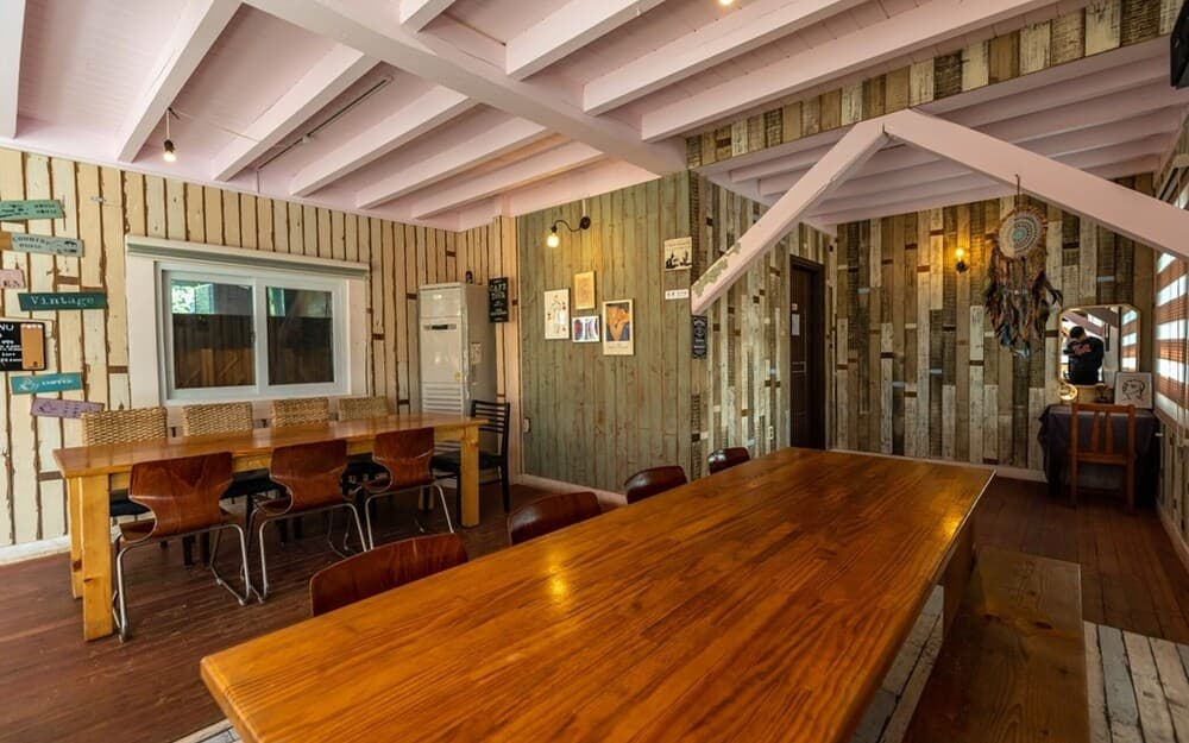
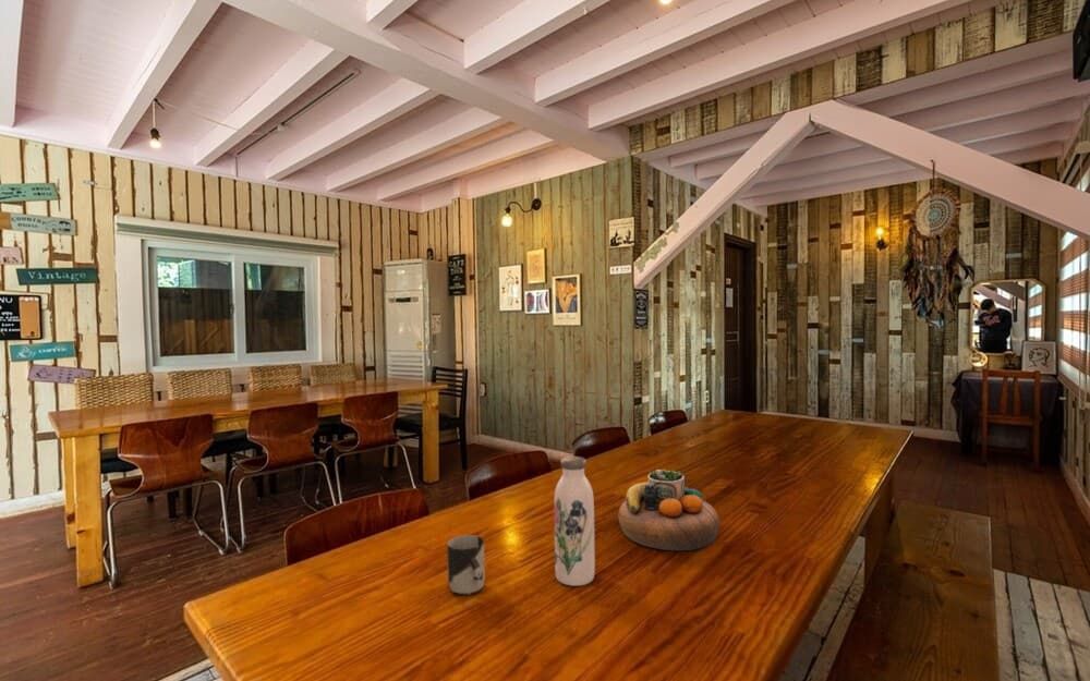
+ cup (469, 567)
+ decorative bowl (667, 500)
+ water bottle (573, 518)
